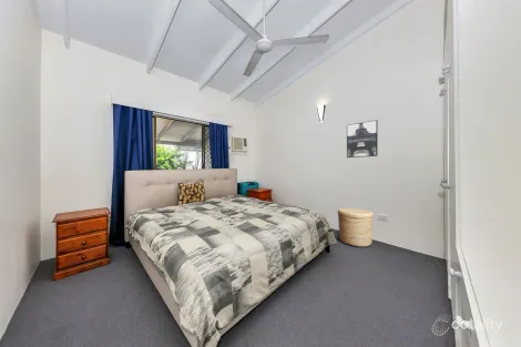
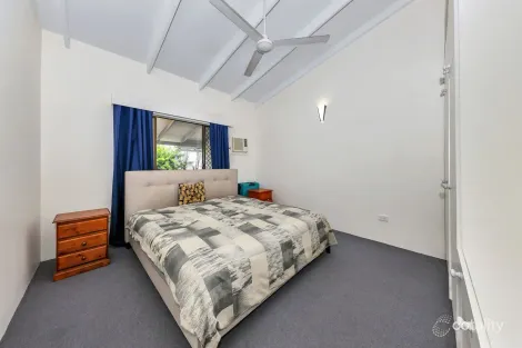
- basket (355, 225)
- wall art (361, 140)
